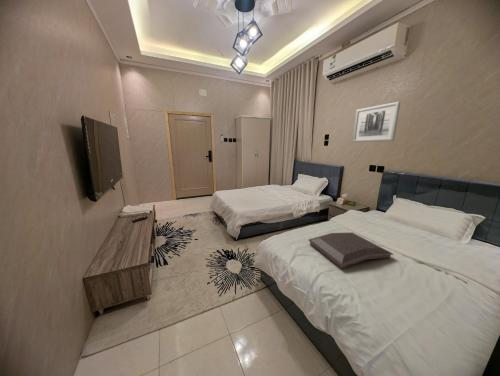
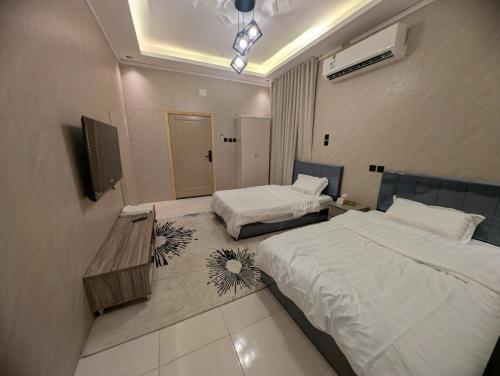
- serving tray (348, 245)
- wall art (373, 124)
